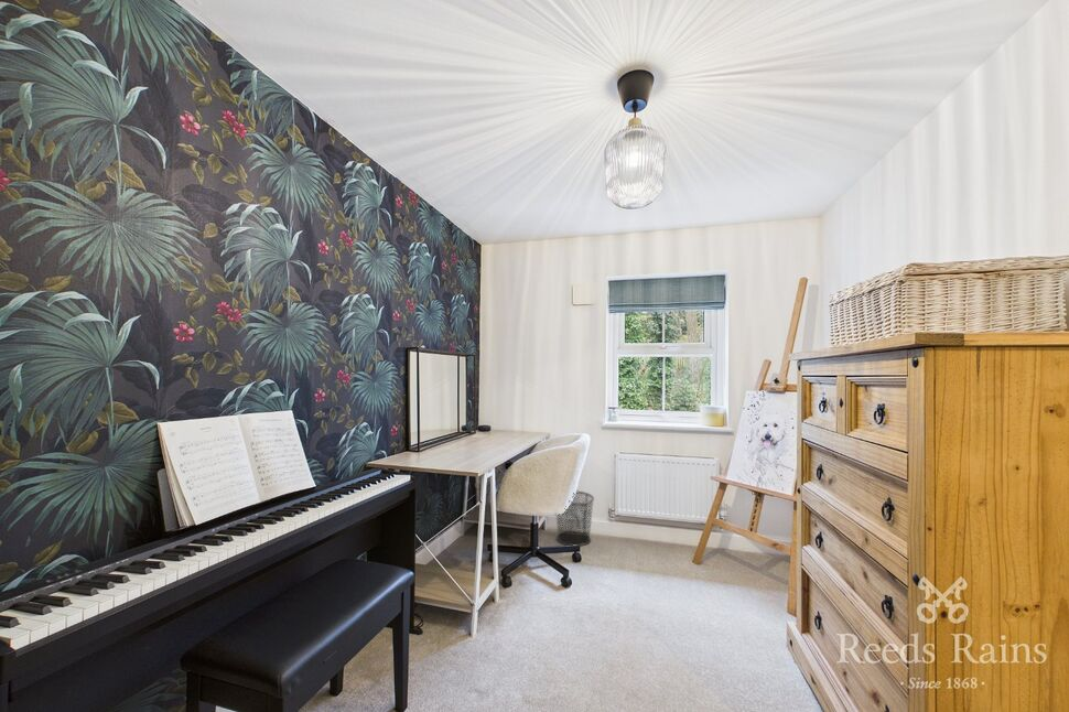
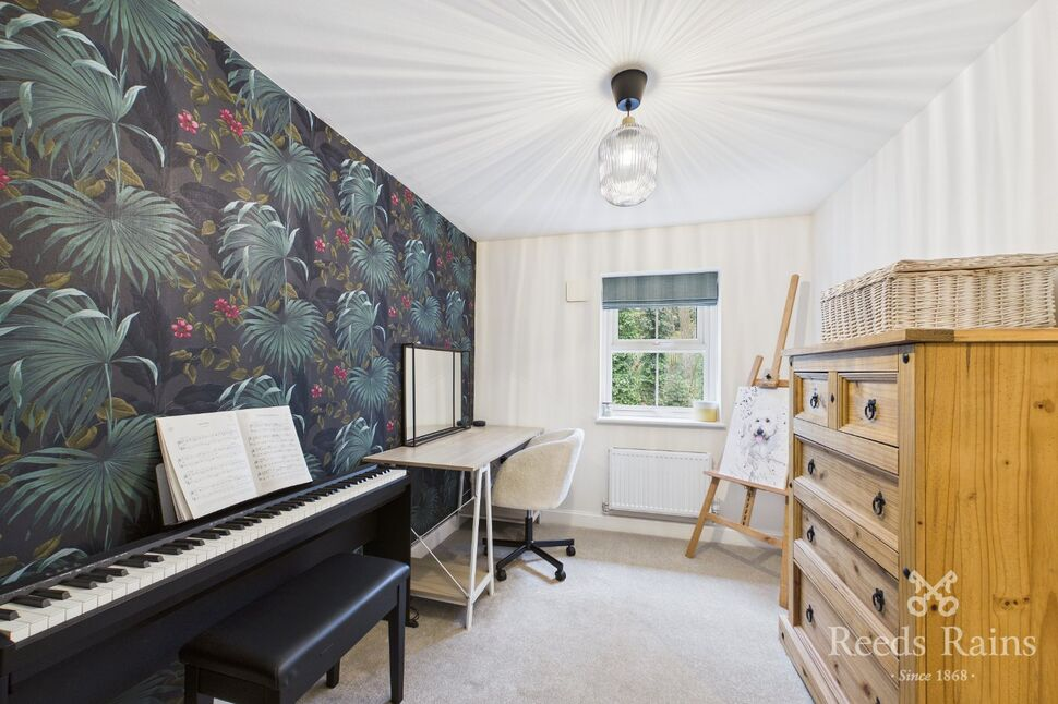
- waste bin (573, 518)
